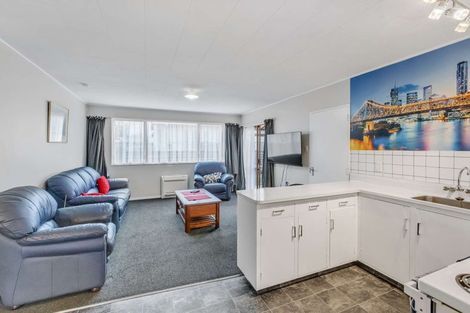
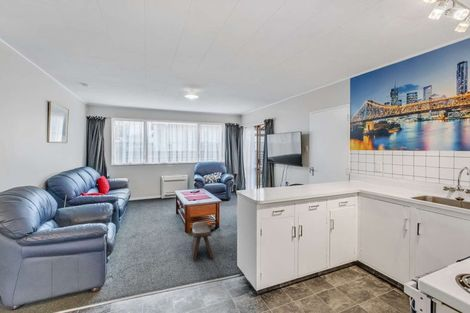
+ stool (200, 238)
